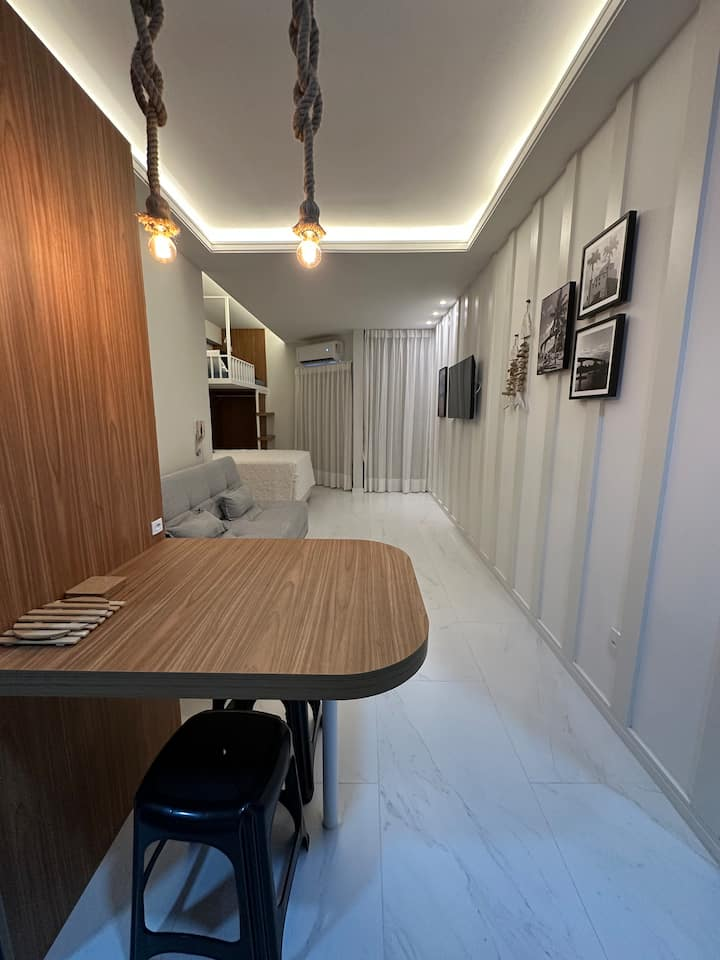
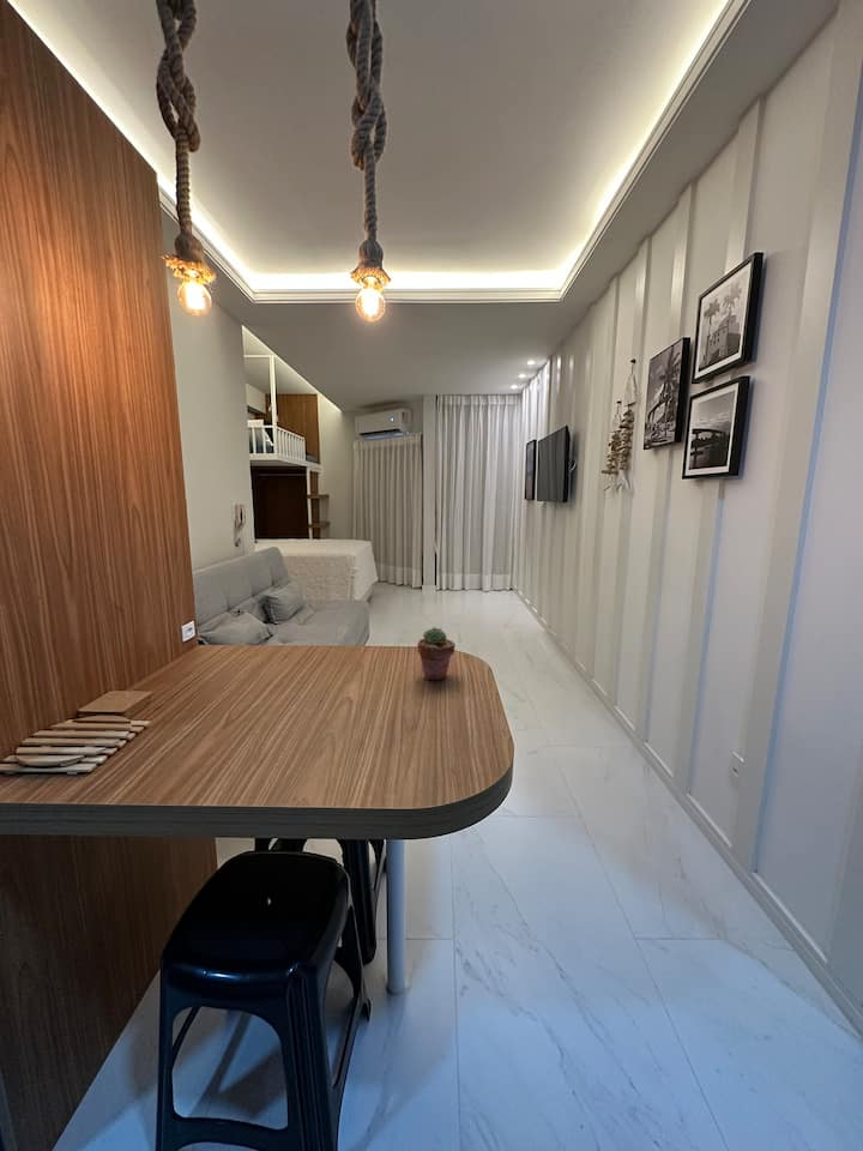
+ potted succulent (435, 651)
